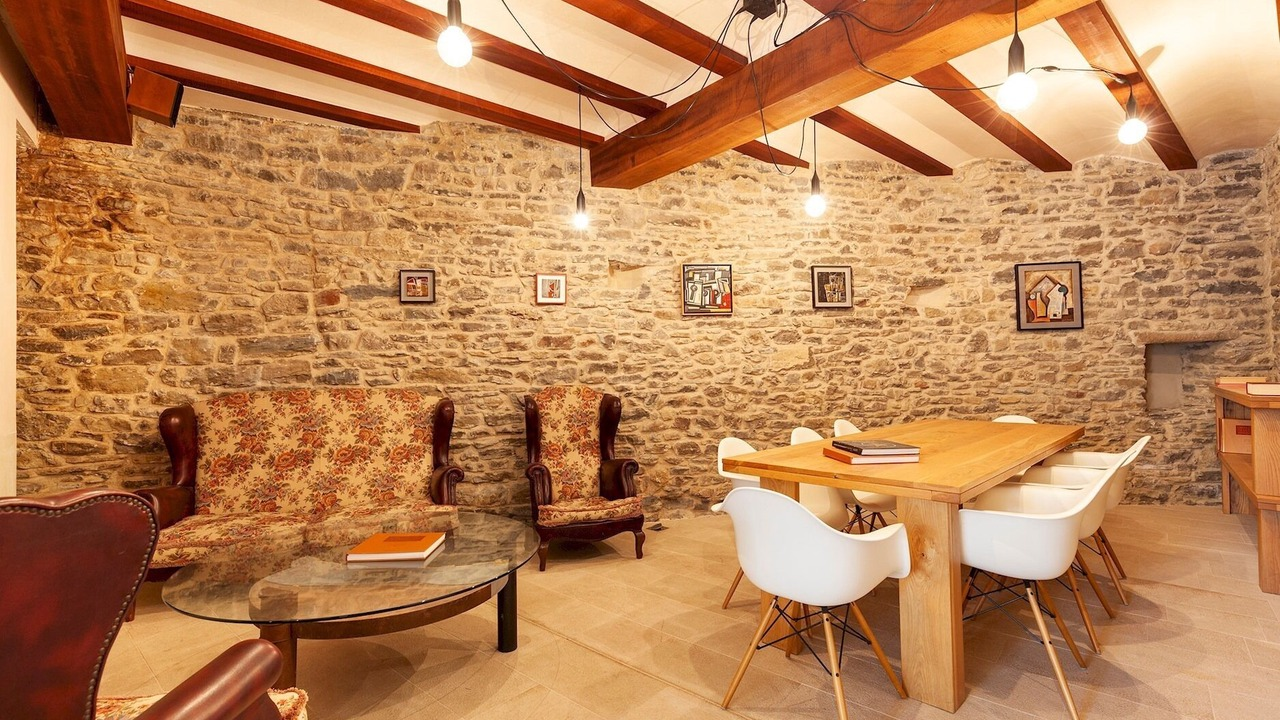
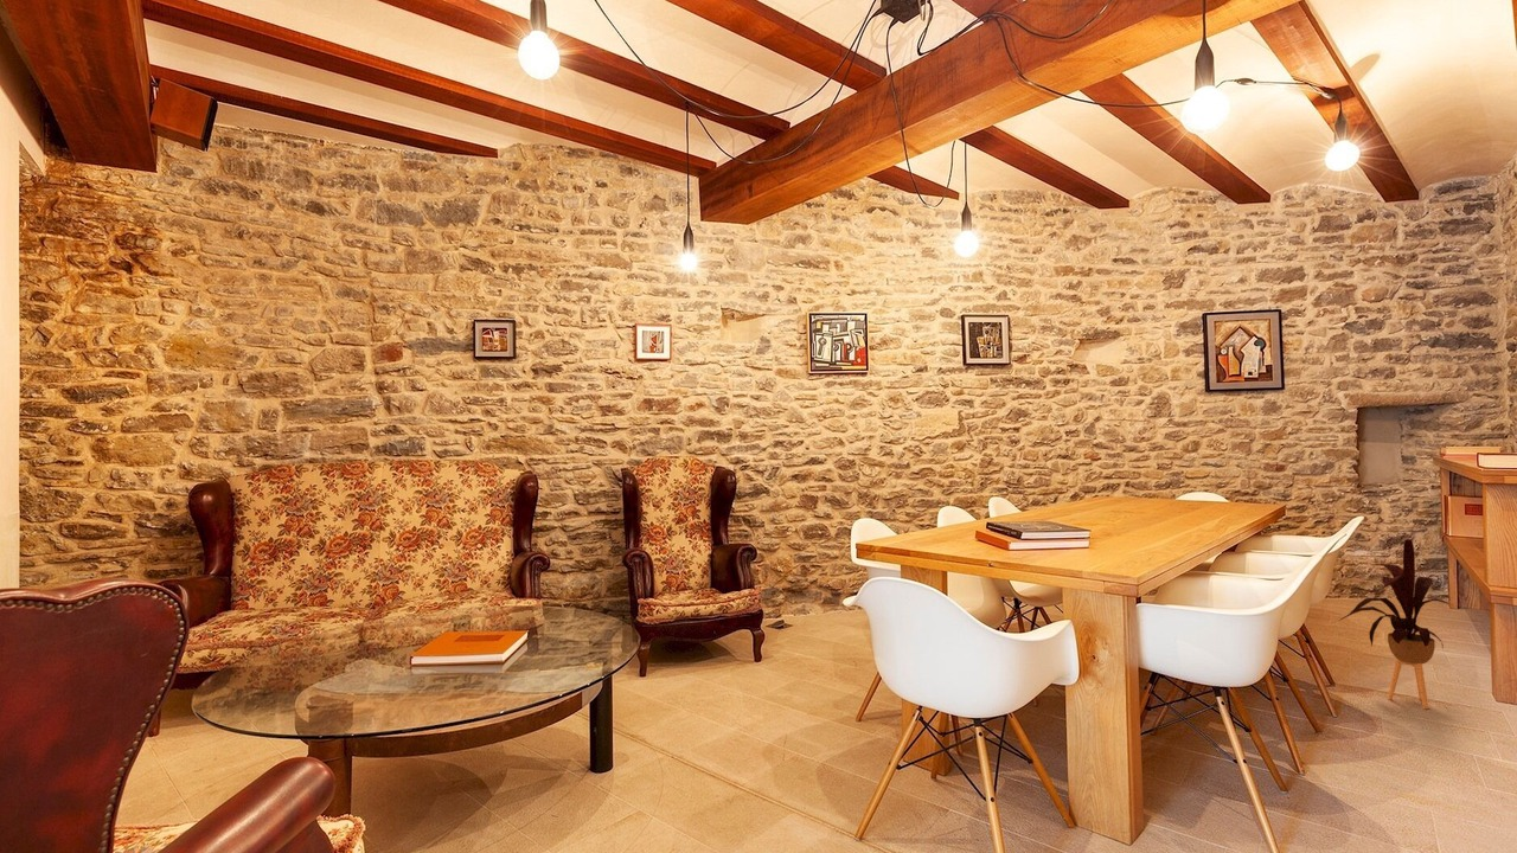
+ house plant (1396, 617)
